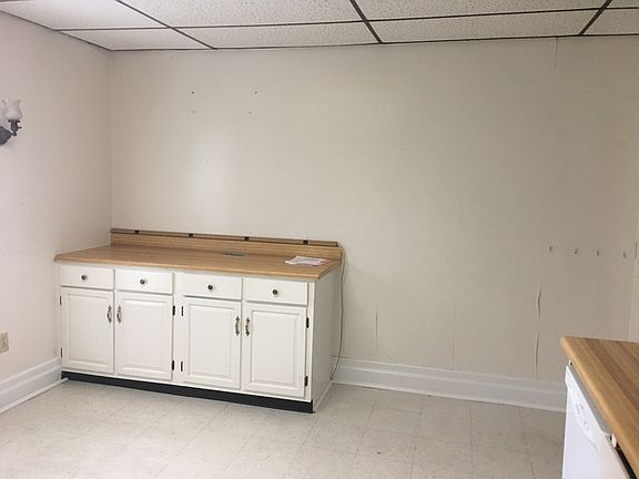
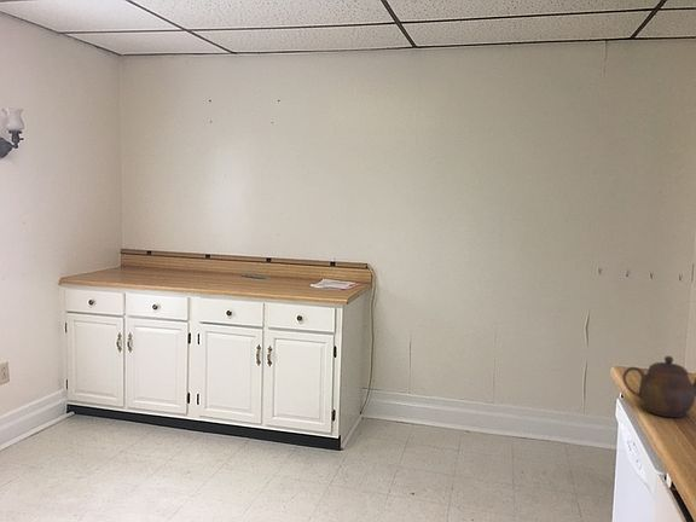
+ teapot (663, 383)
